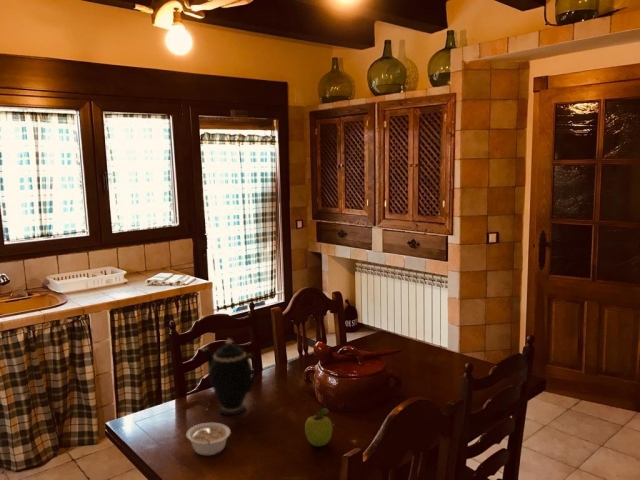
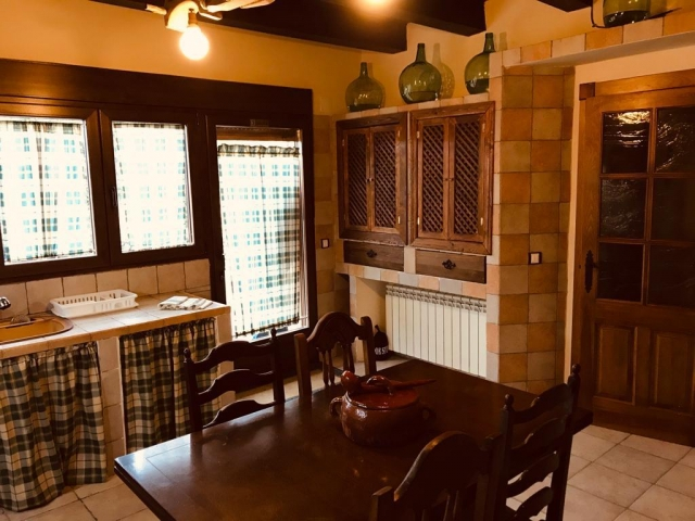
- legume (209, 439)
- fruit (320, 426)
- teapot (229, 373)
